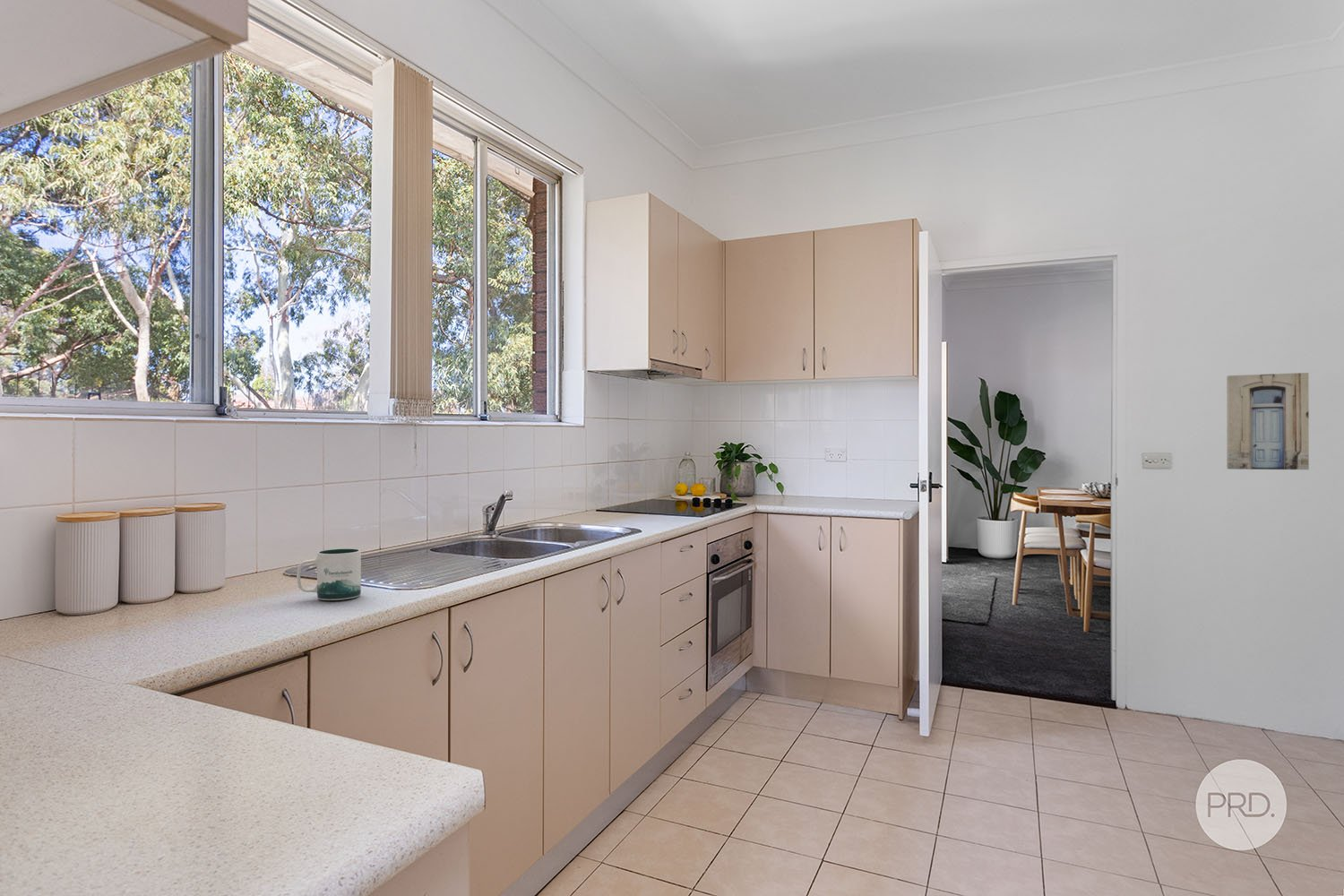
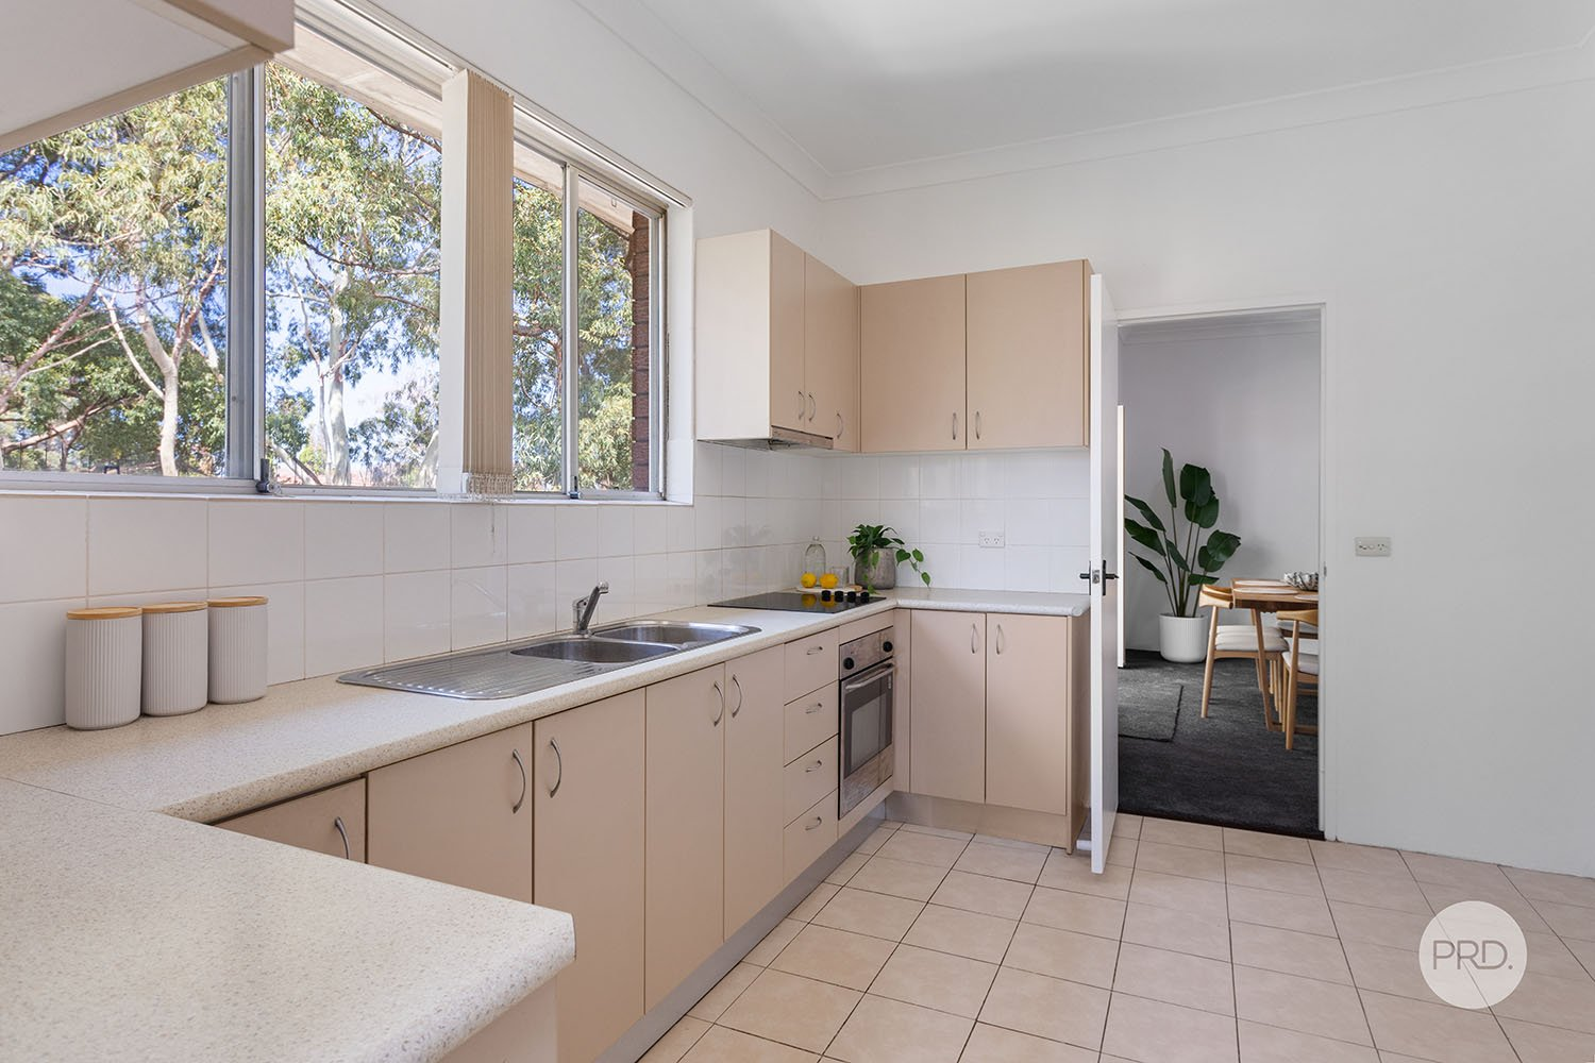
- wall art (1266, 421)
- mug (329, 574)
